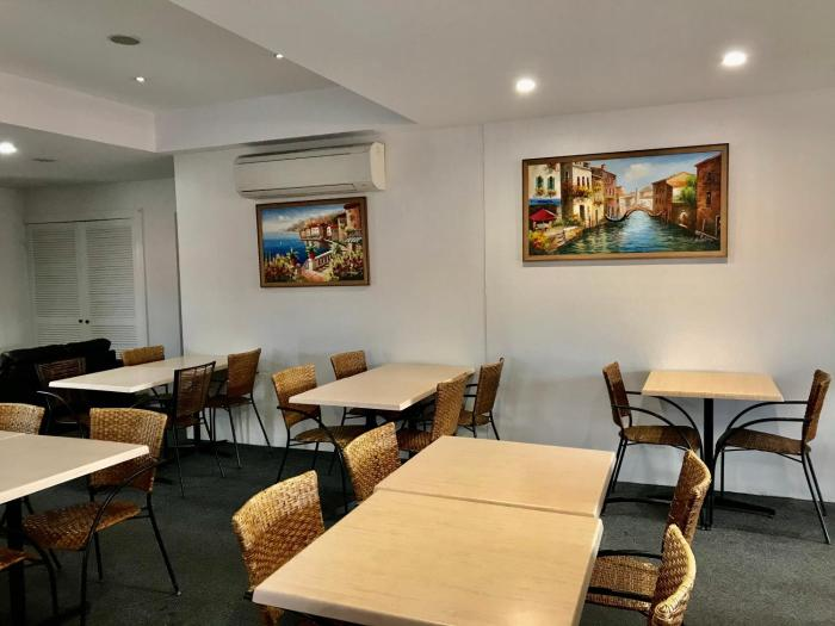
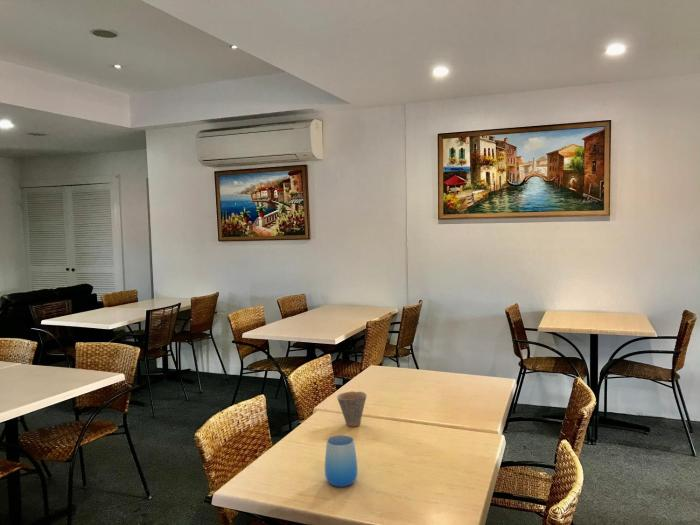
+ cup (352, 409)
+ cup (340, 460)
